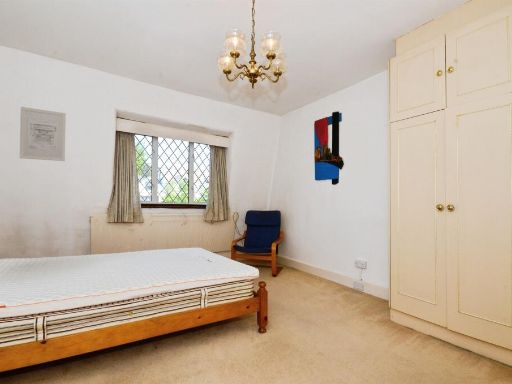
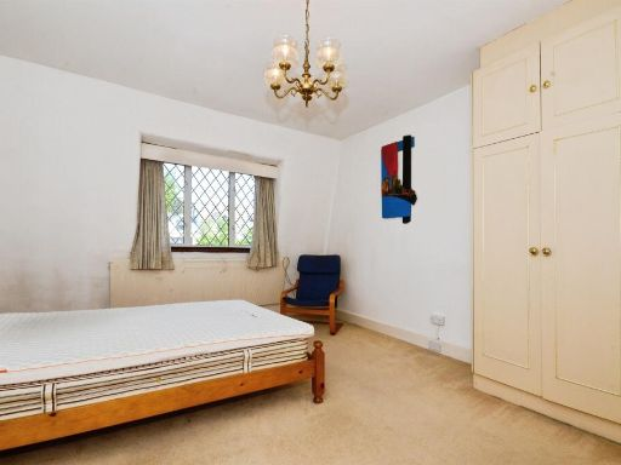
- wall art (43, 134)
